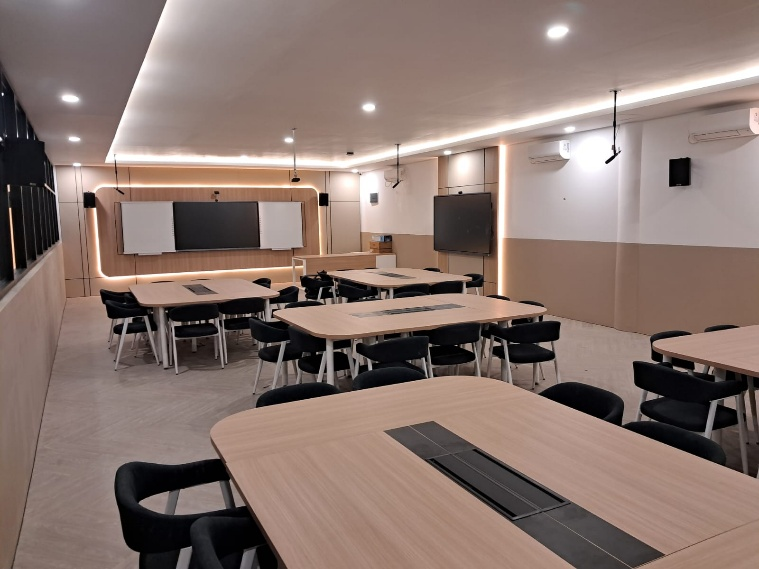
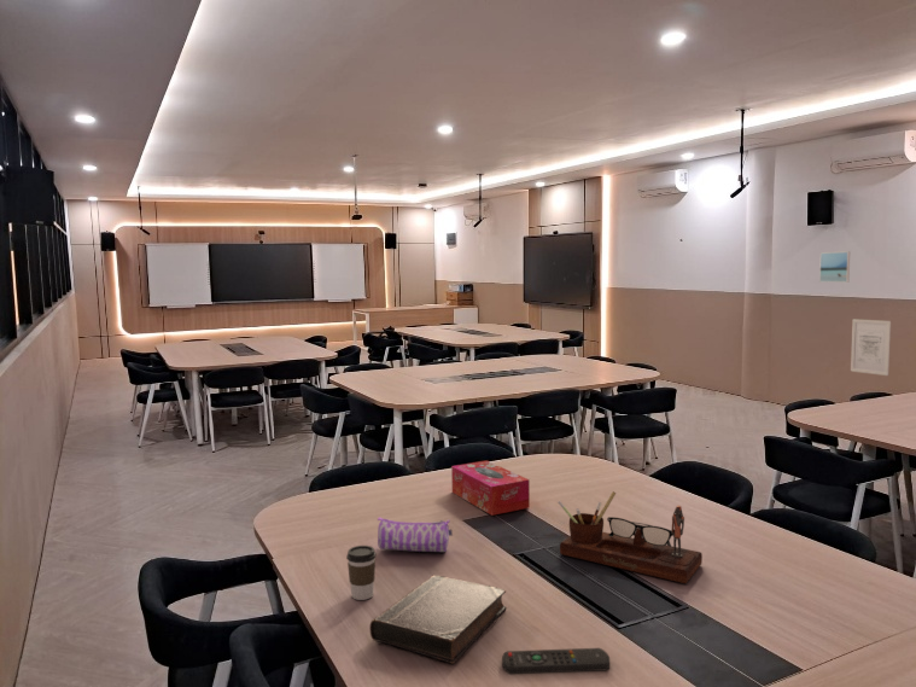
+ remote control (555, 660)
+ coffee cup (361, 572)
+ wall art (870, 347)
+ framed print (834, 267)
+ desk organizer (624, 526)
+ book (441, 612)
+ pencil case (414, 534)
+ tissue box (489, 485)
